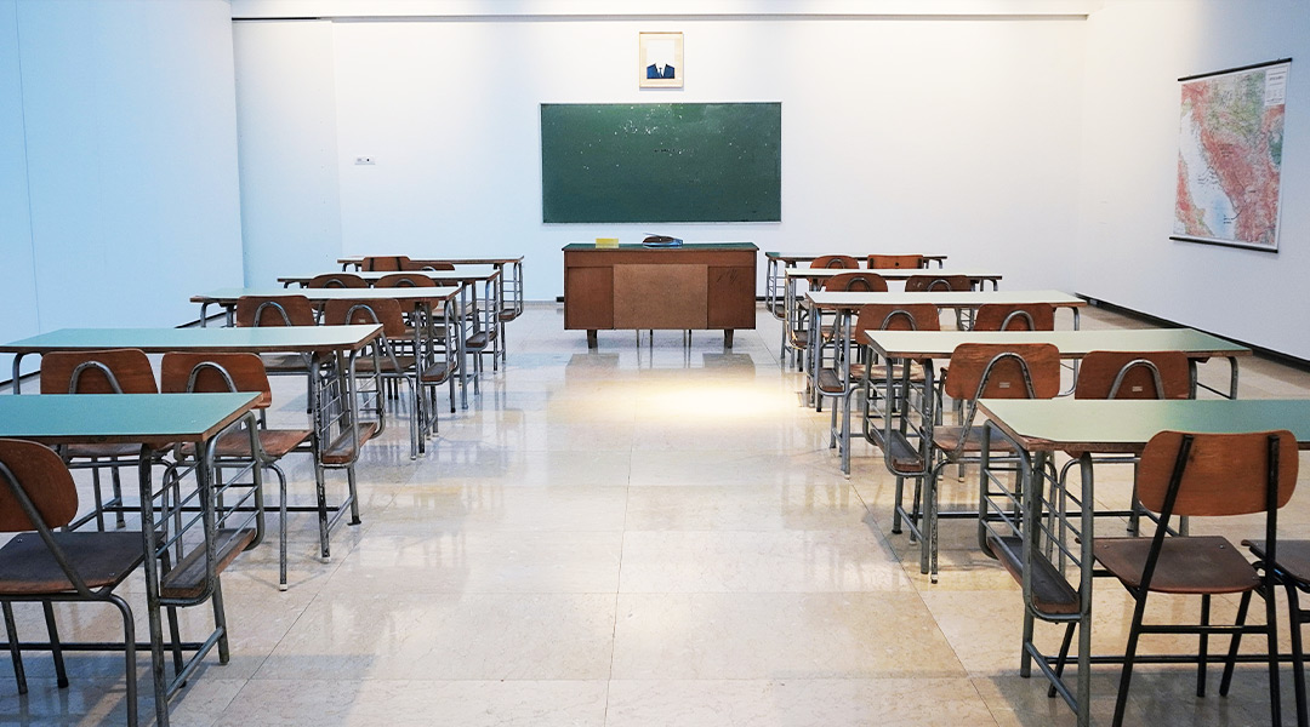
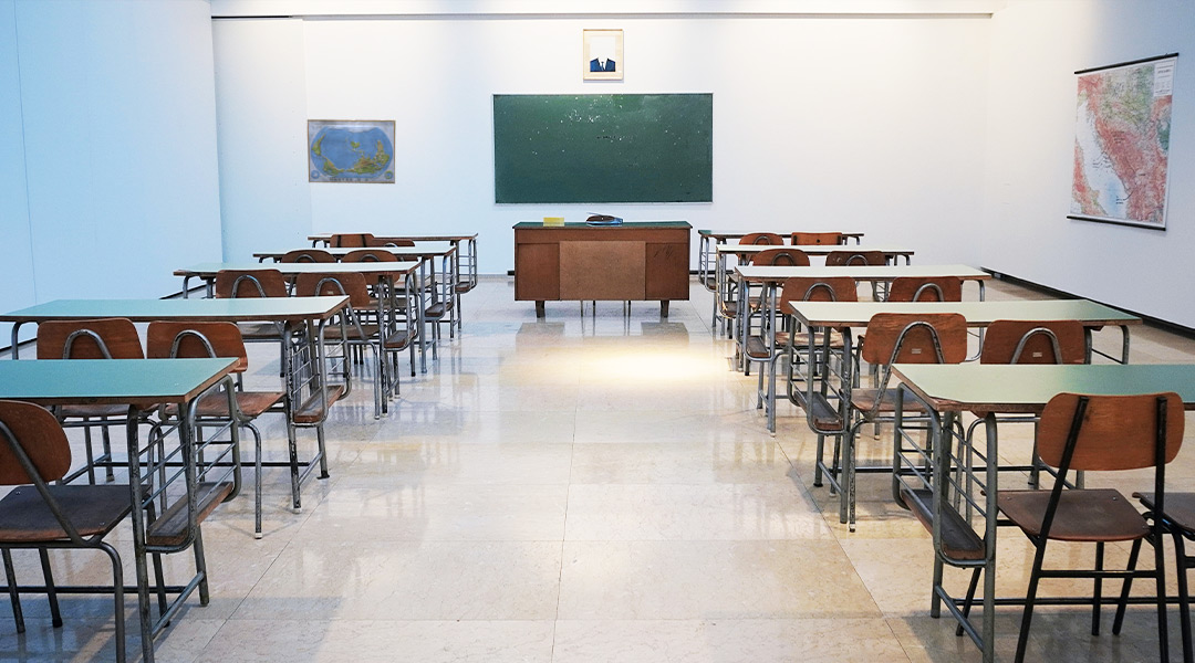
+ world map (351, 151)
